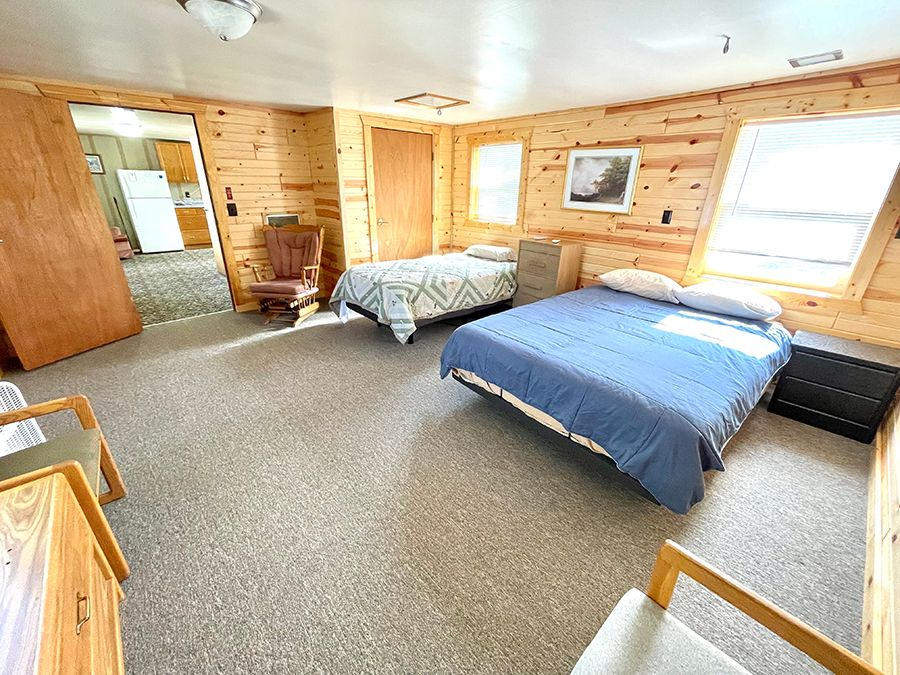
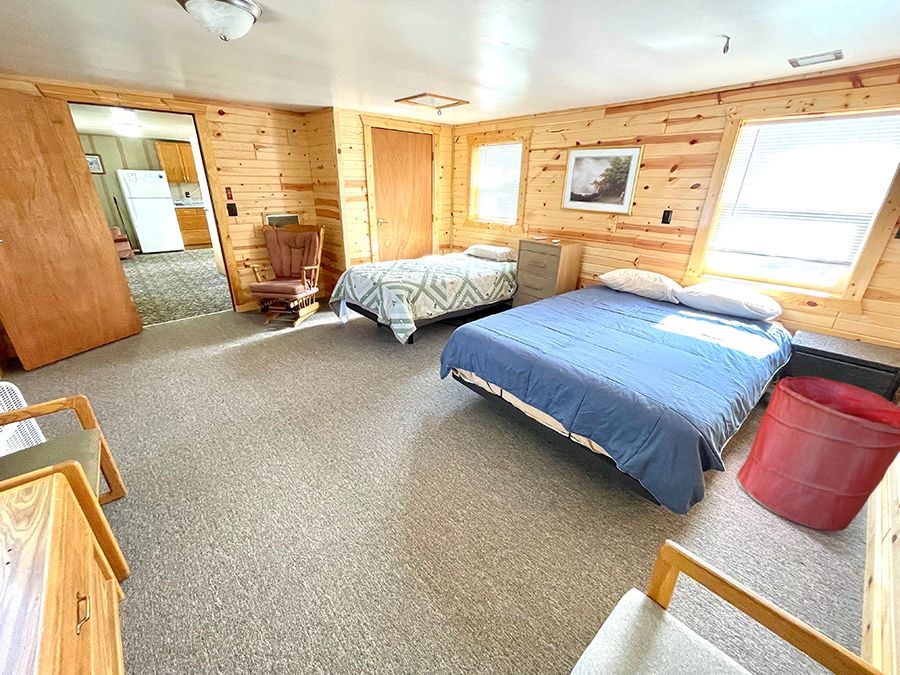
+ laundry hamper (817, 449)
